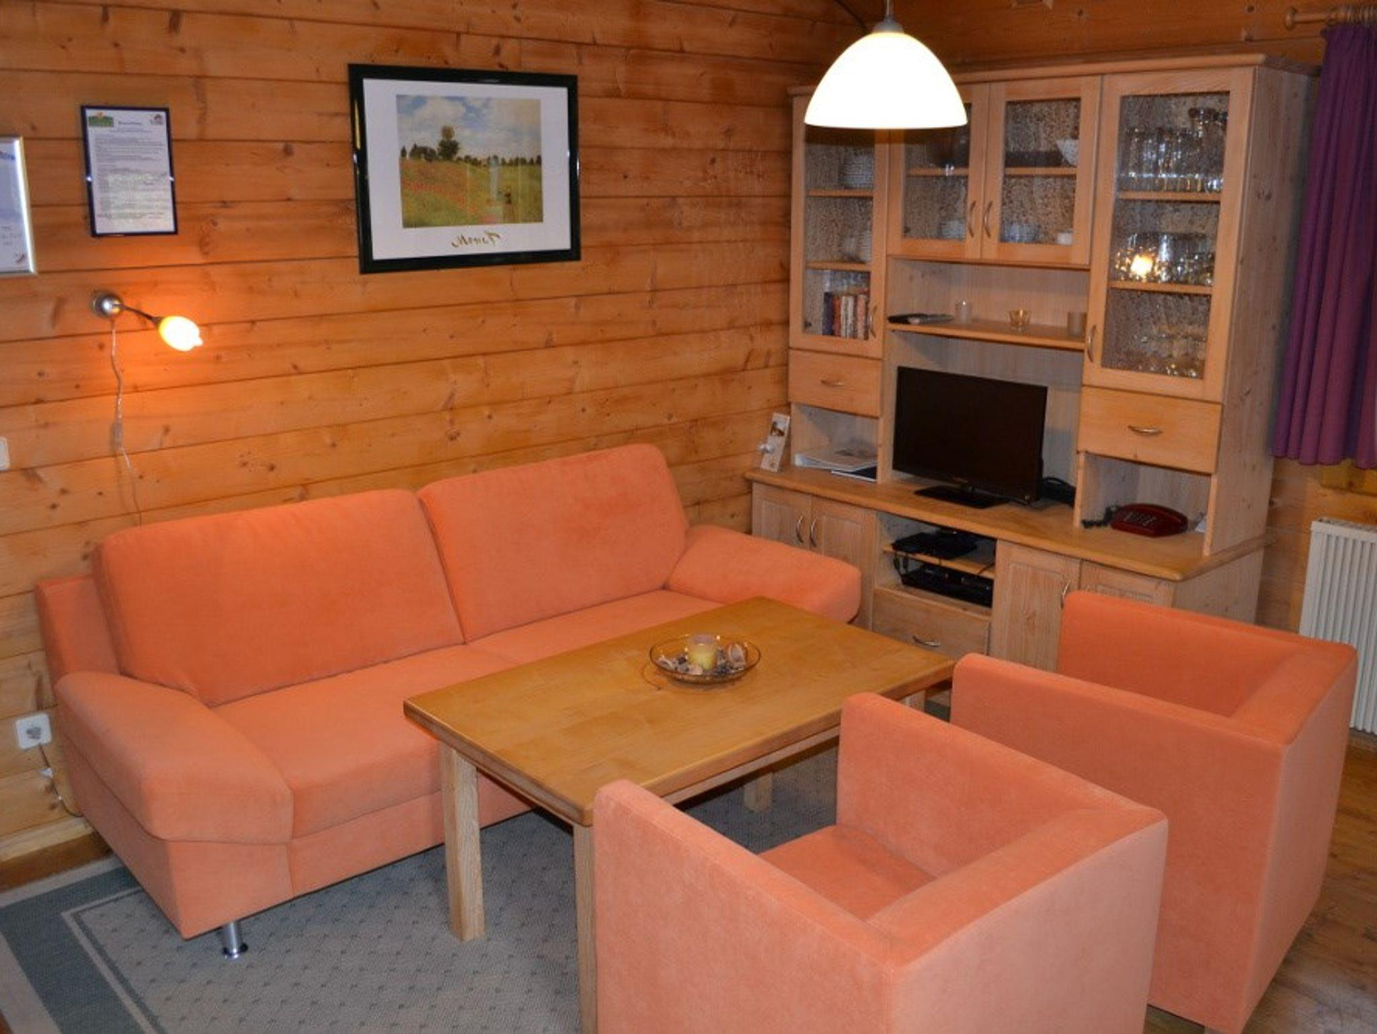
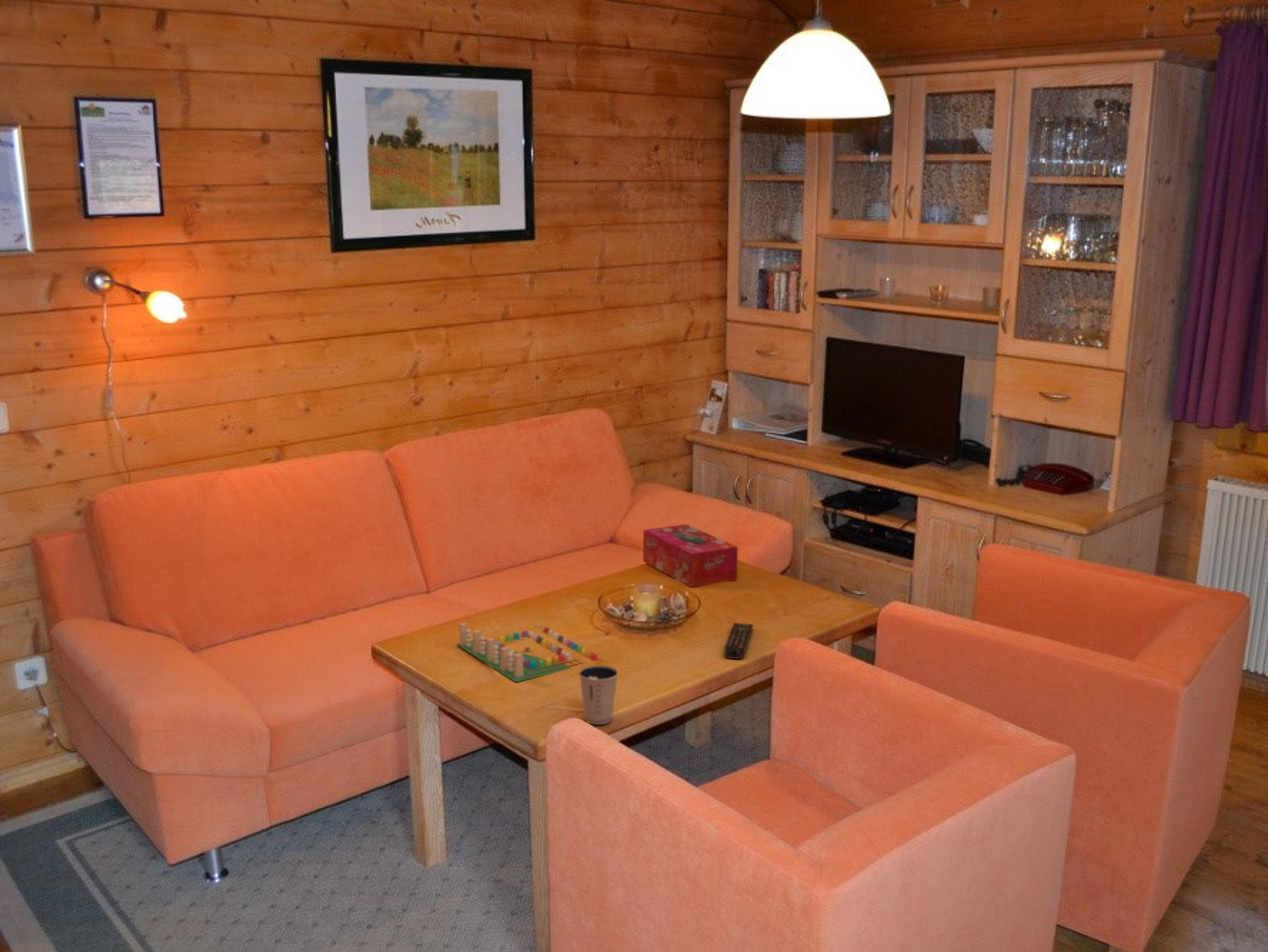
+ remote control (739, 639)
+ board game (528, 647)
+ tissue box (689, 554)
+ dixie cup (598, 696)
